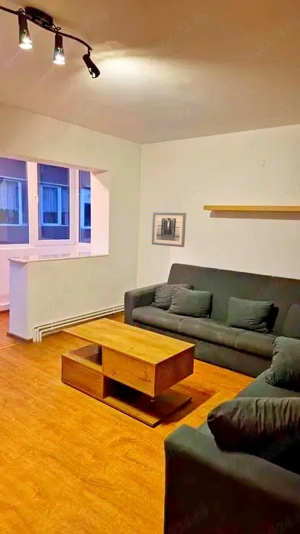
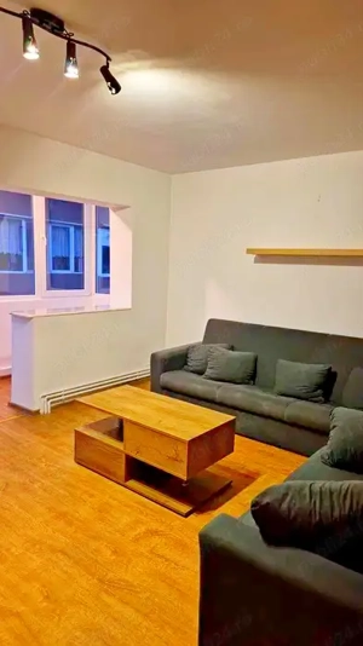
- wall art (168, 229)
